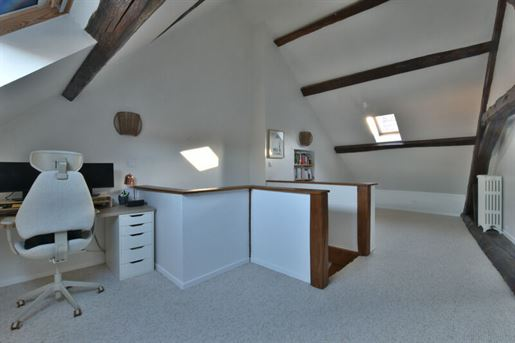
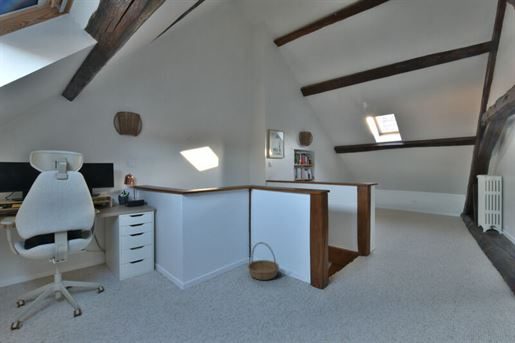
+ basket (263, 260)
